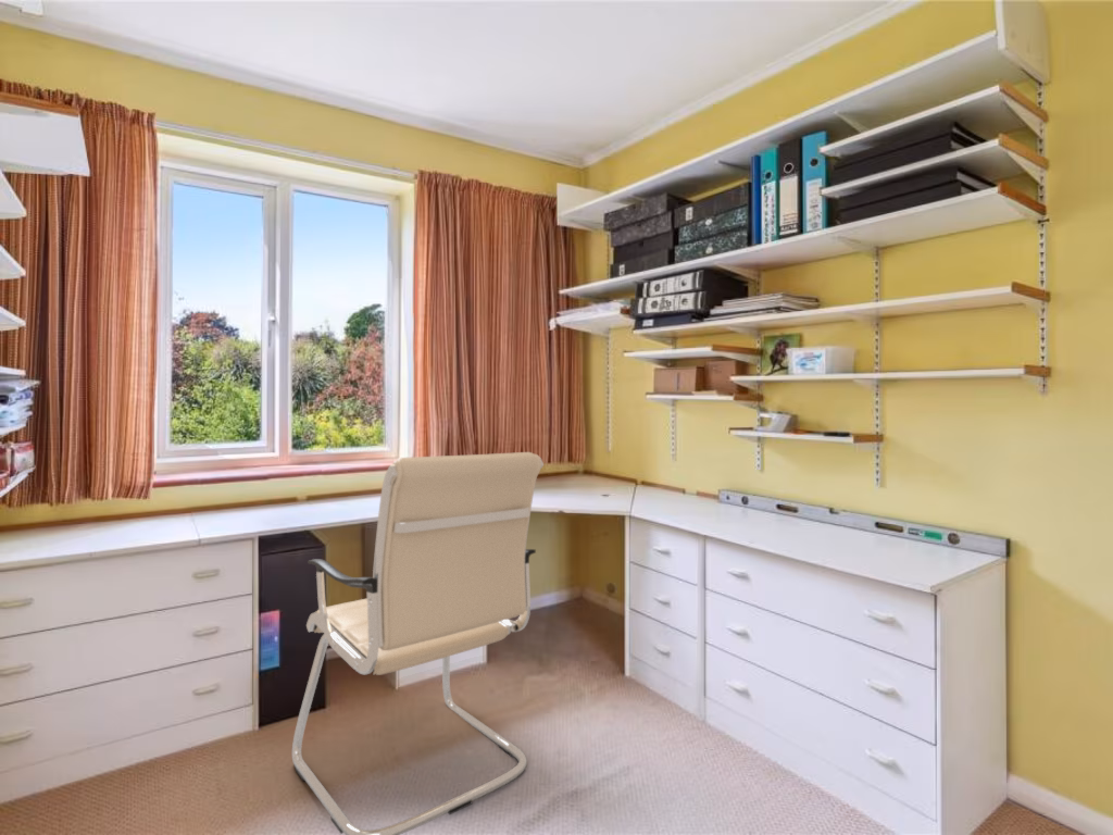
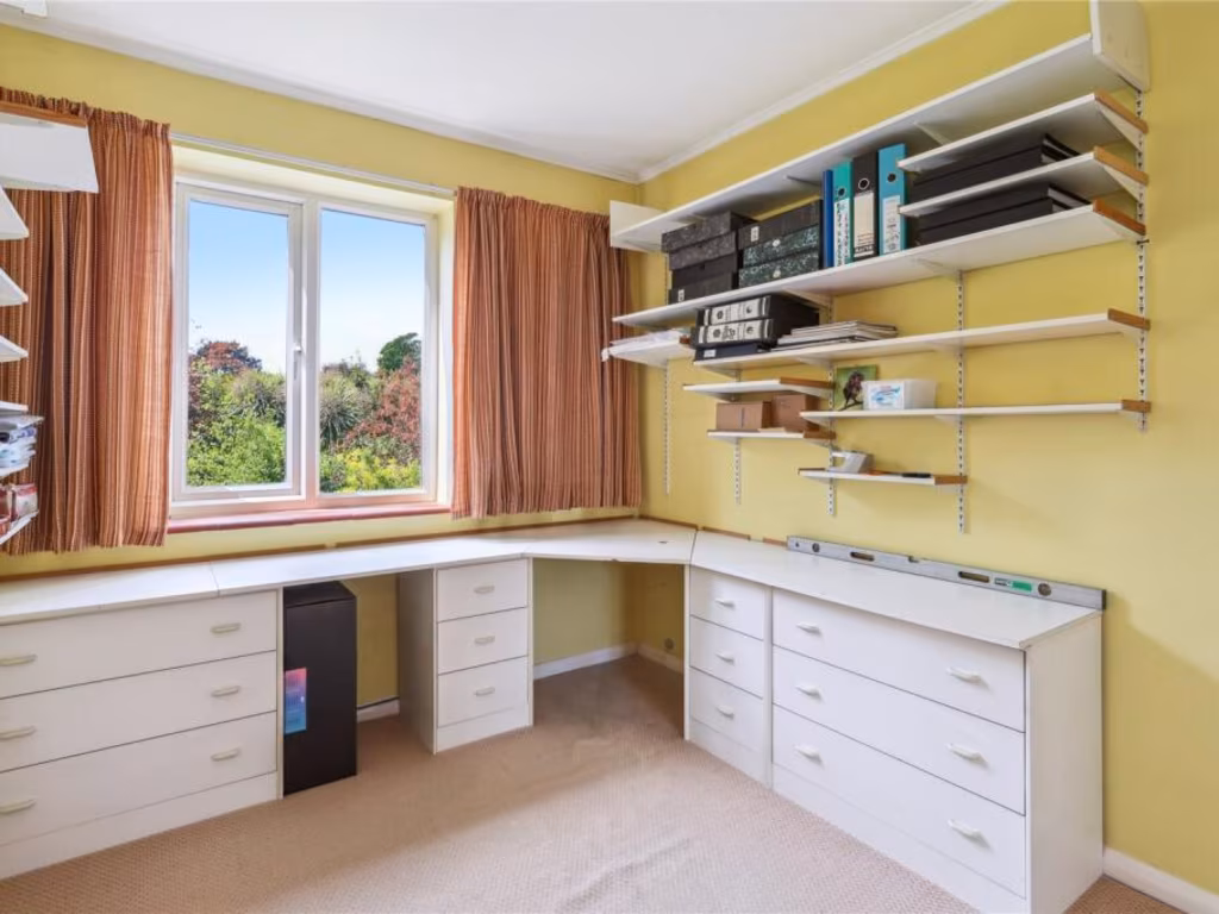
- office chair (416, 609)
